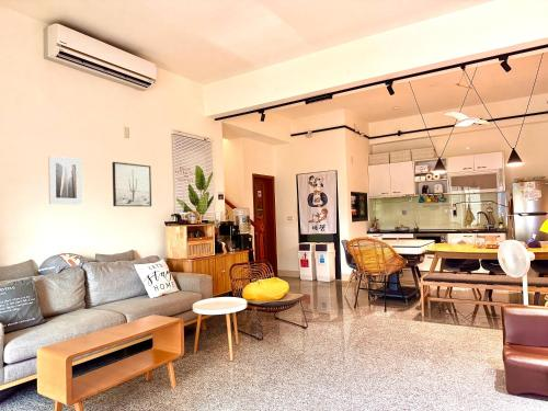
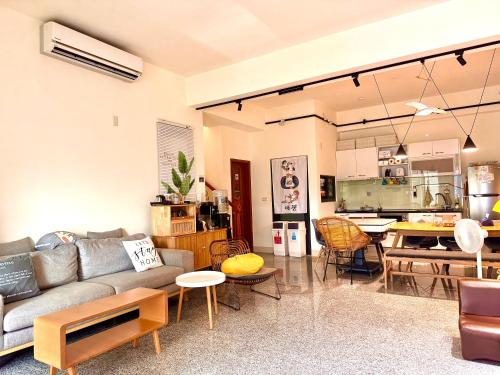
- wall art (133, 185)
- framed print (66, 181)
